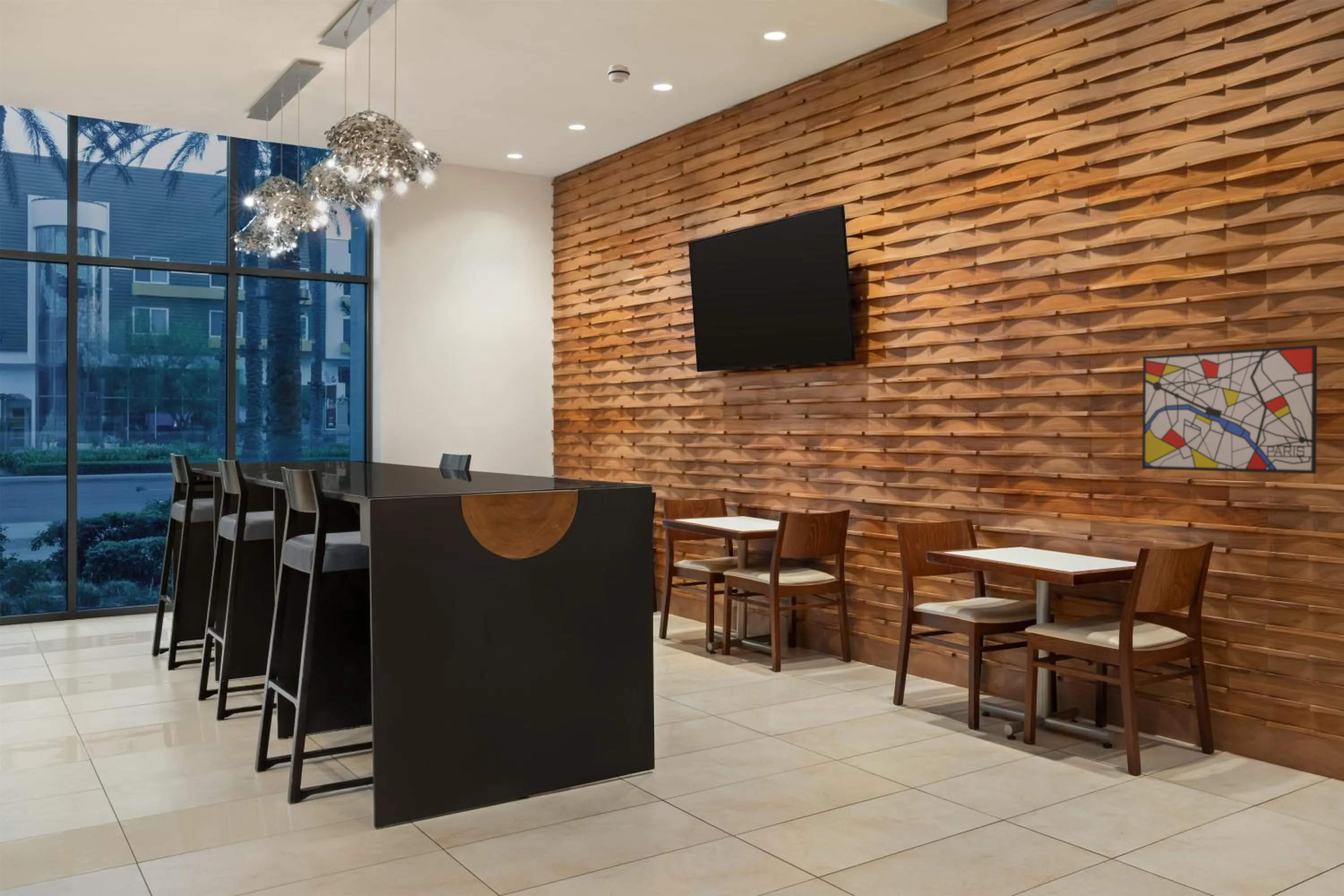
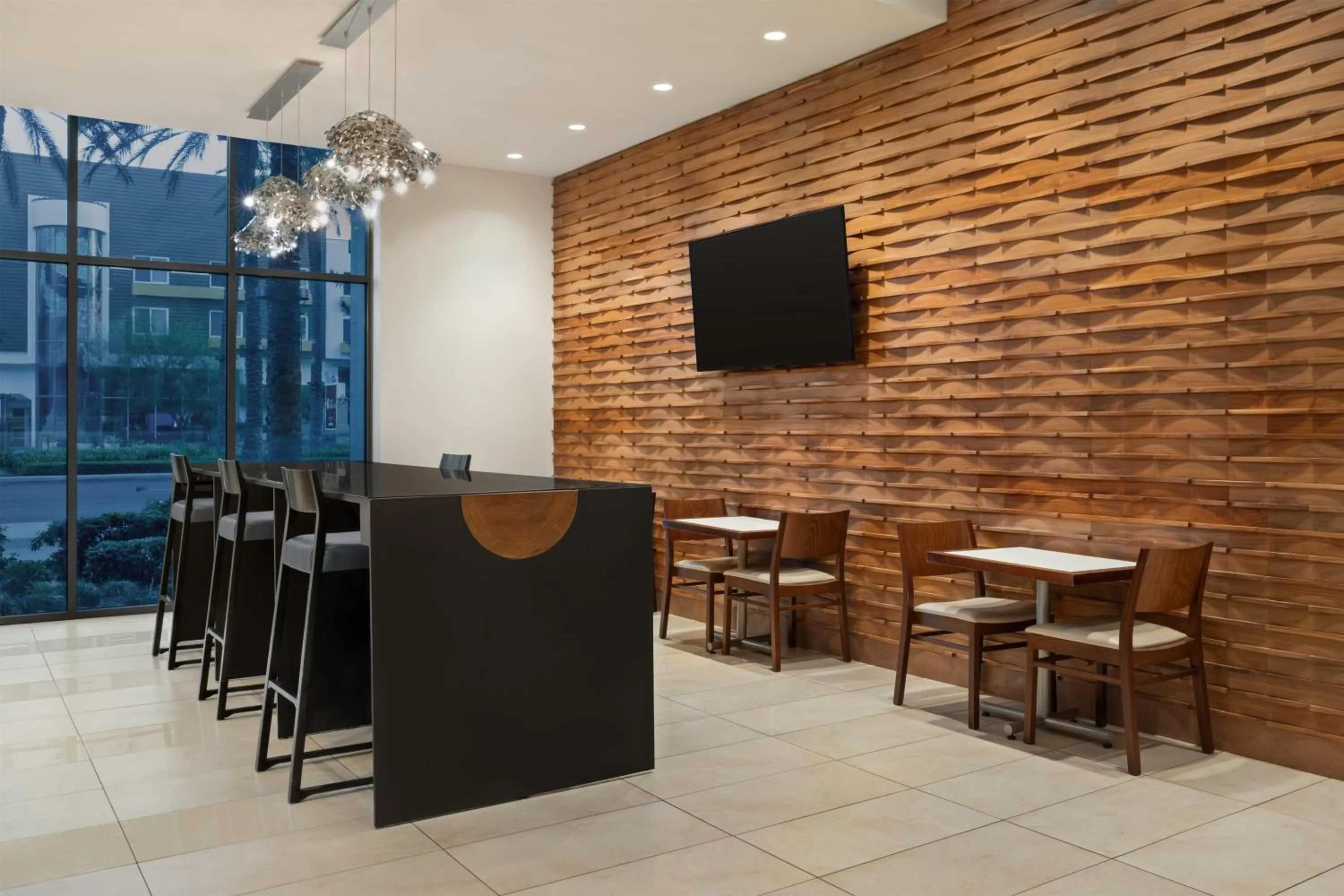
- smoke detector (619, 74)
- wall art (1223, 411)
